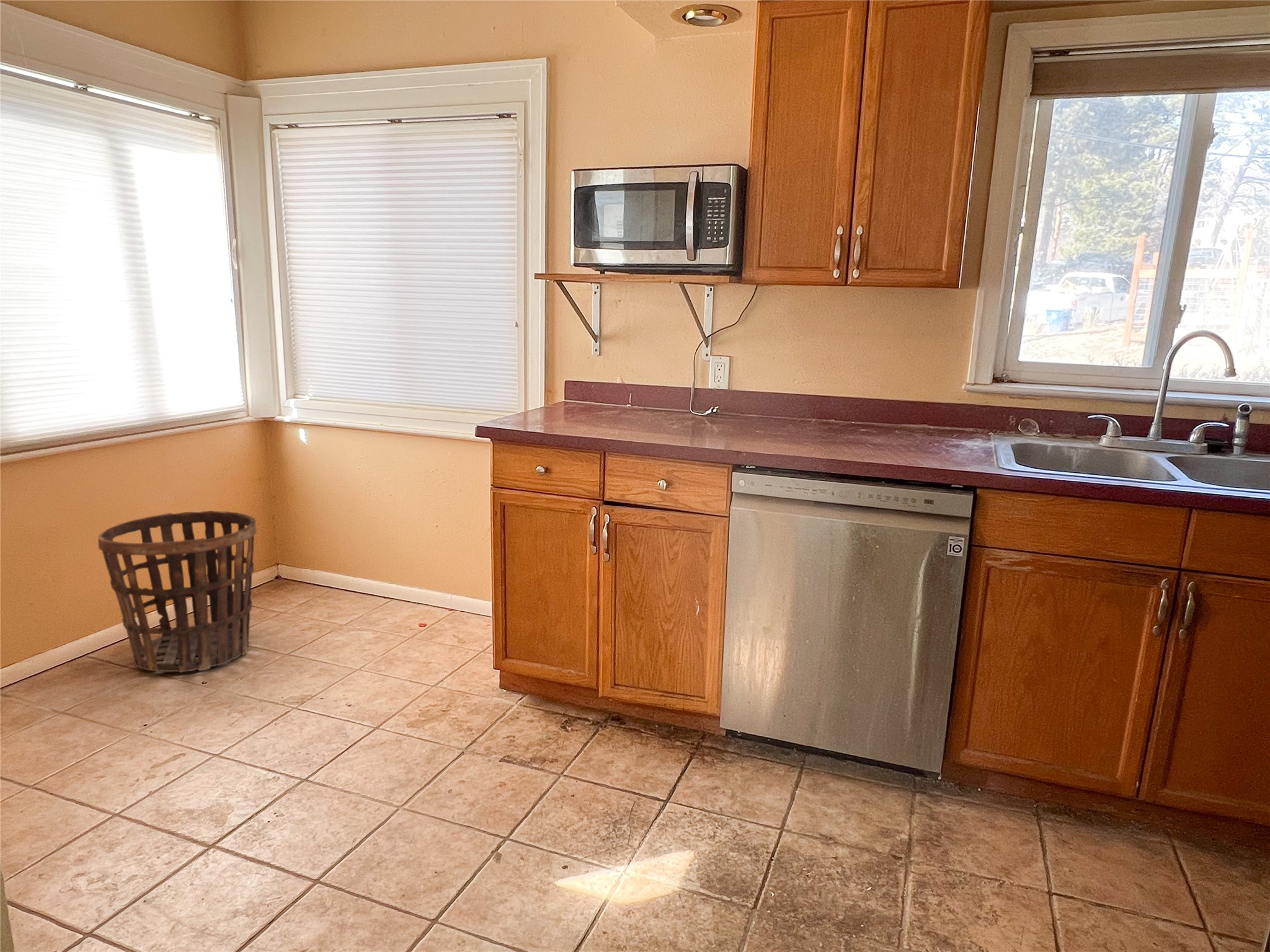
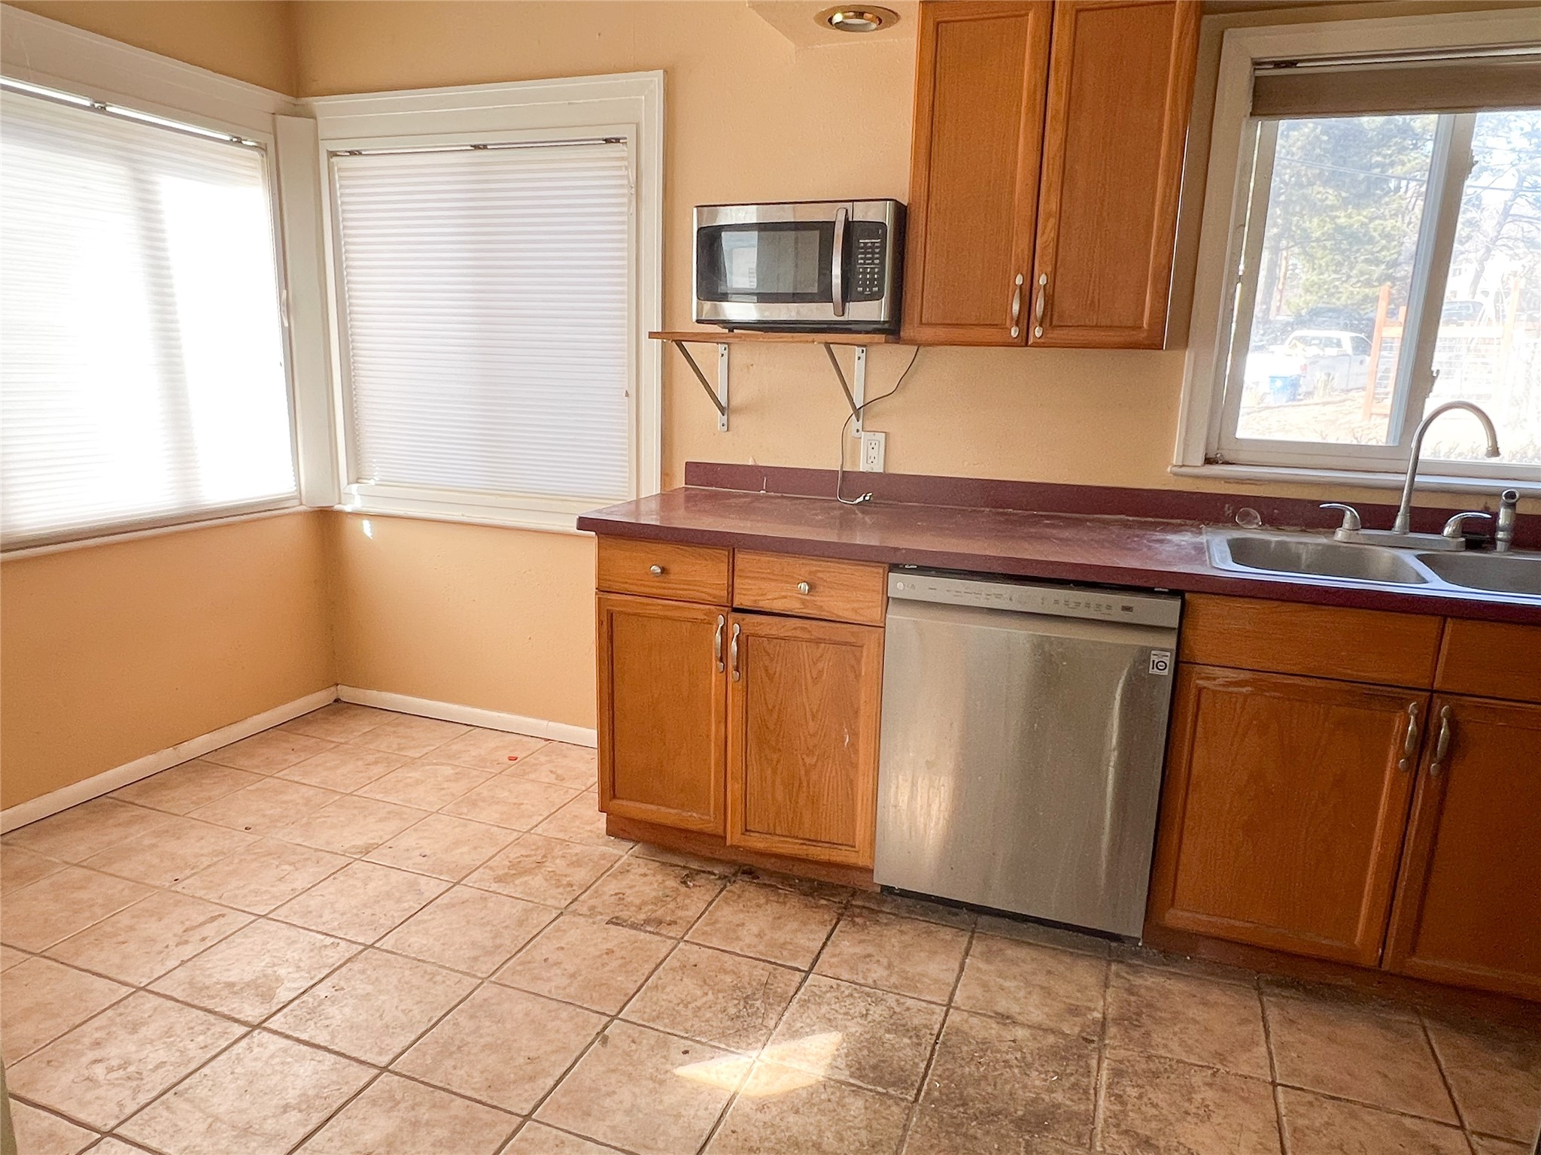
- basket (186, 589)
